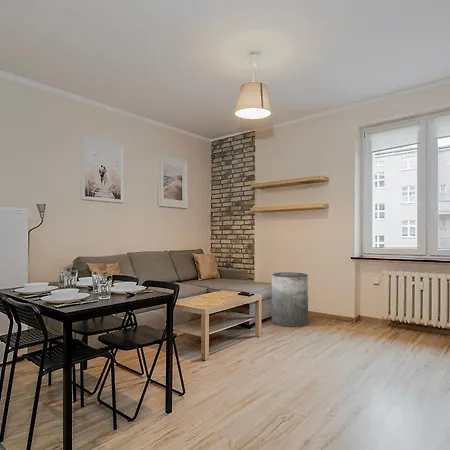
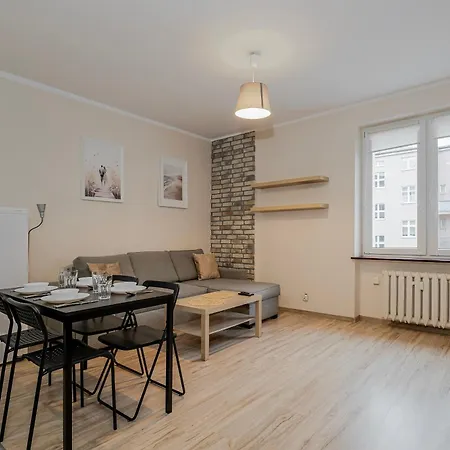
- trash can (289, 298)
